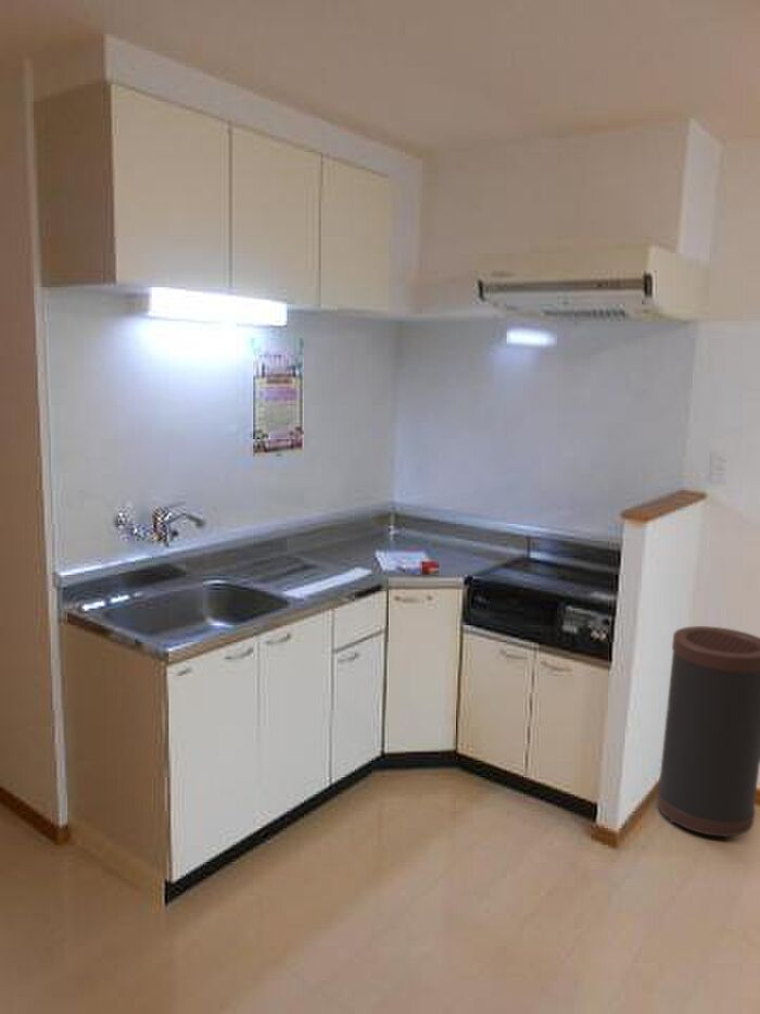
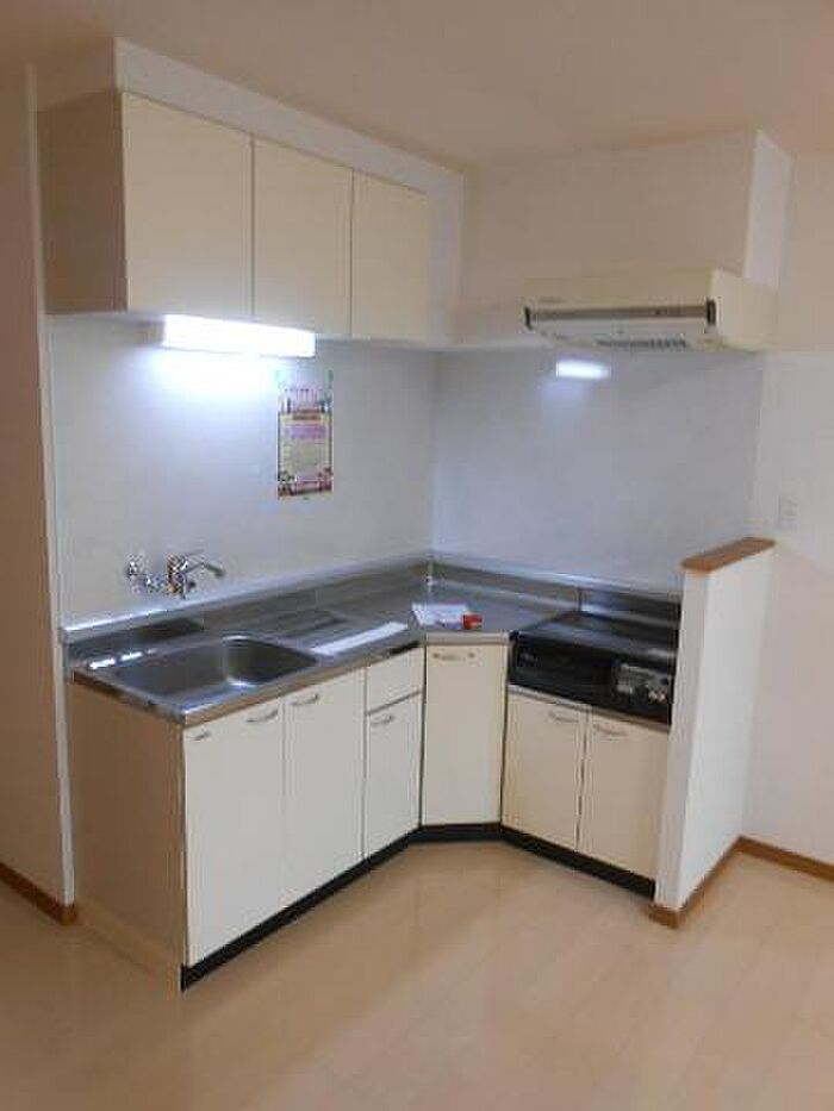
- trash can (712, 729)
